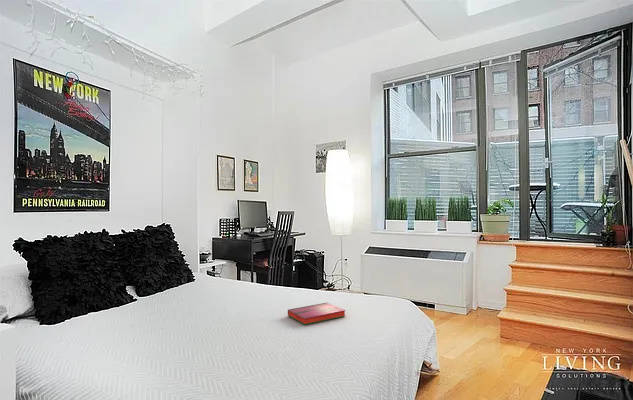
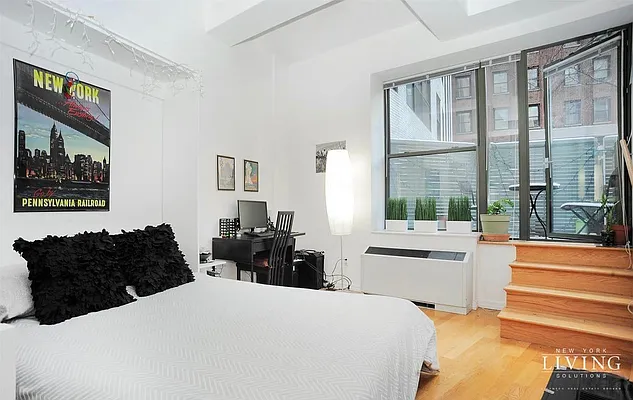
- hardback book (316, 312)
